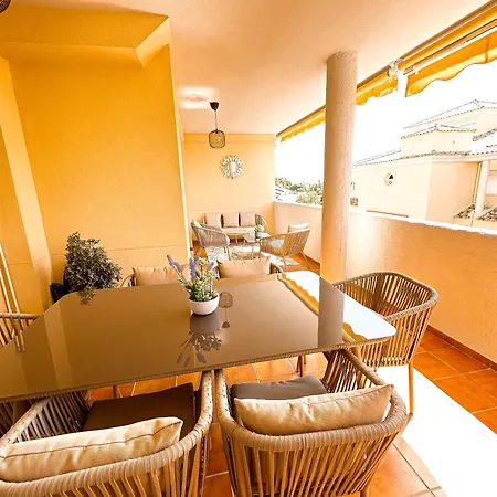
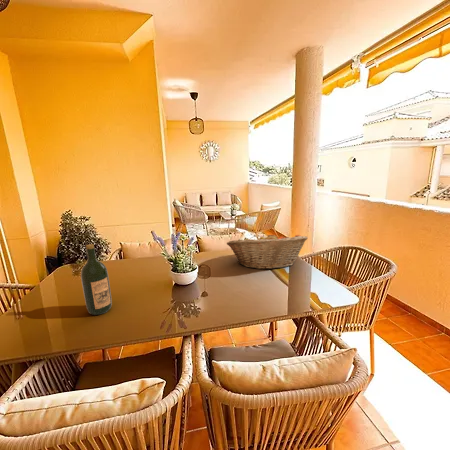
+ wine bottle (95, 278)
+ fruit basket (266, 246)
